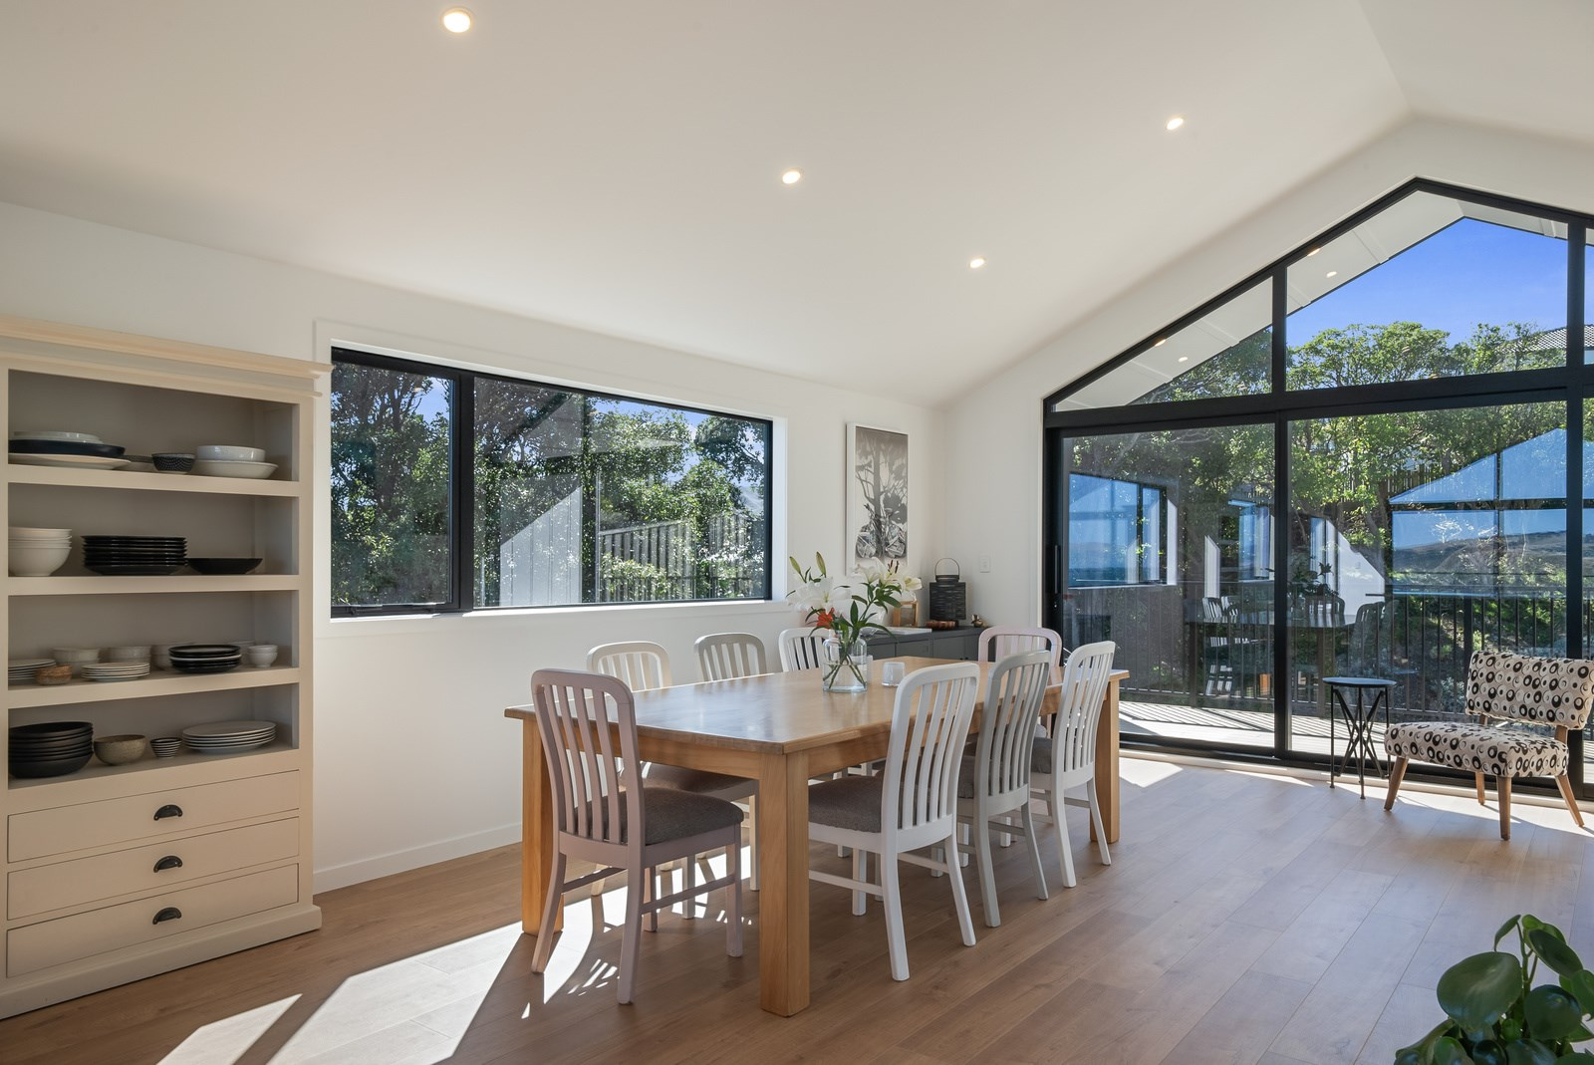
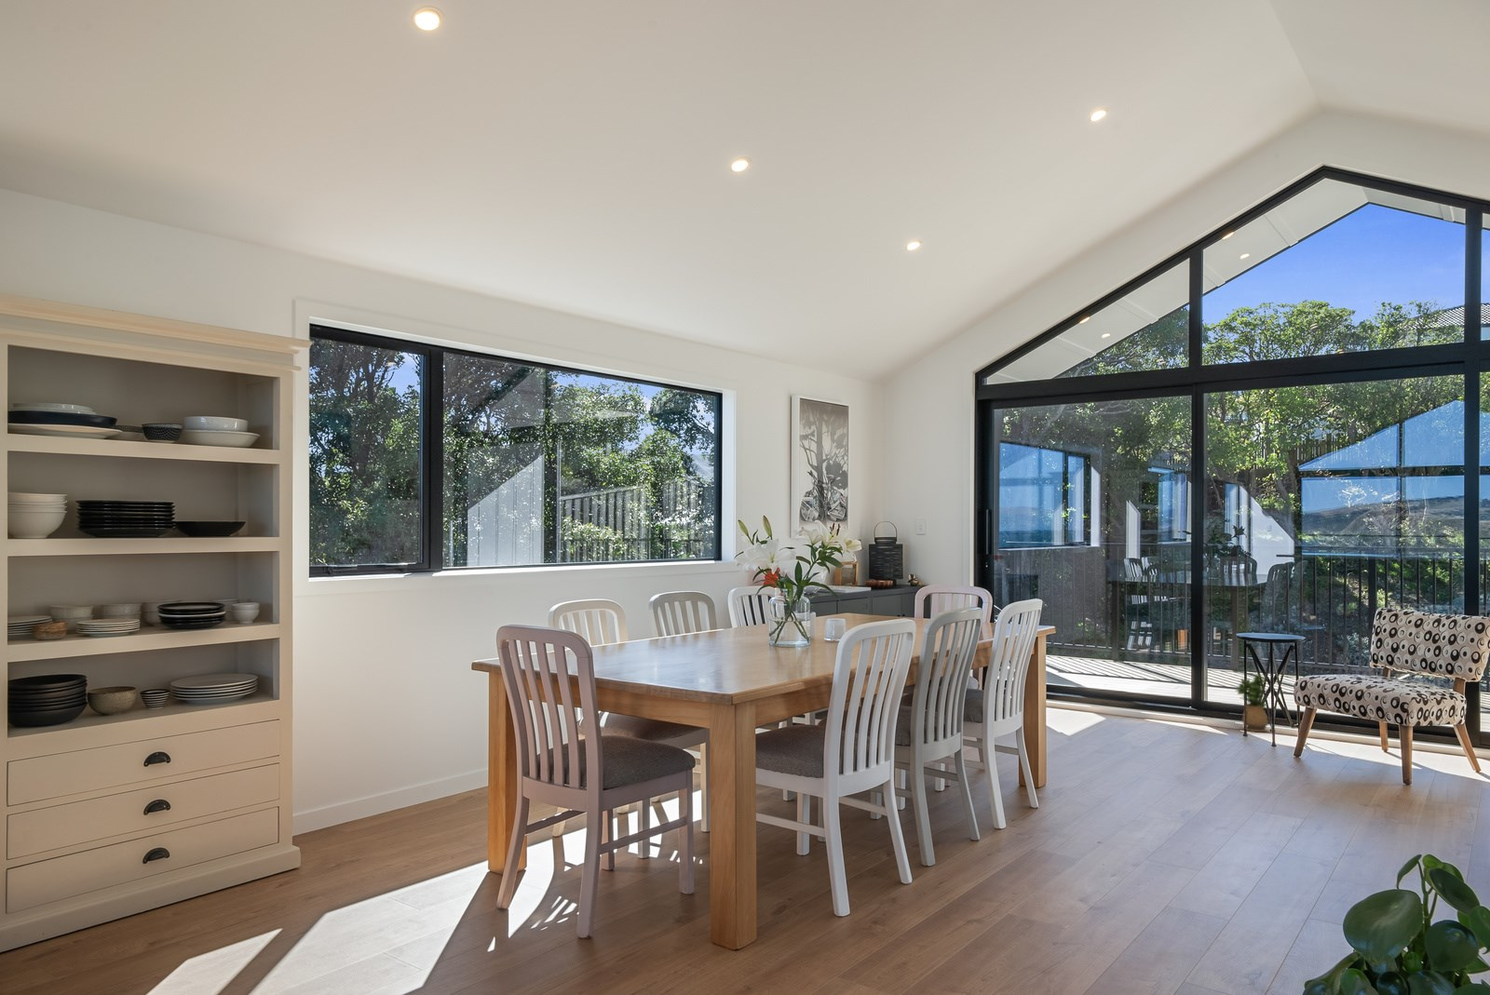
+ potted plant (1251, 701)
